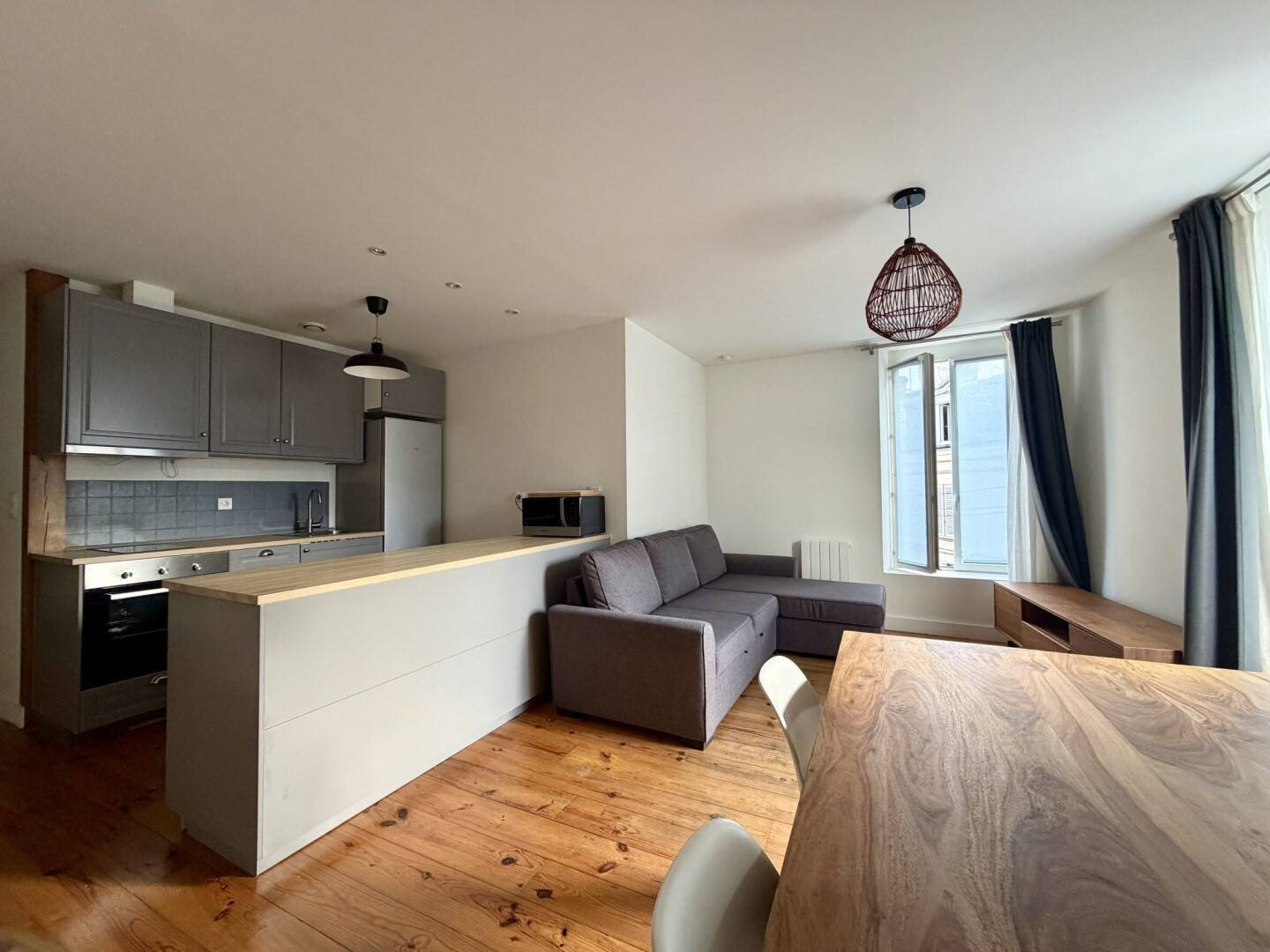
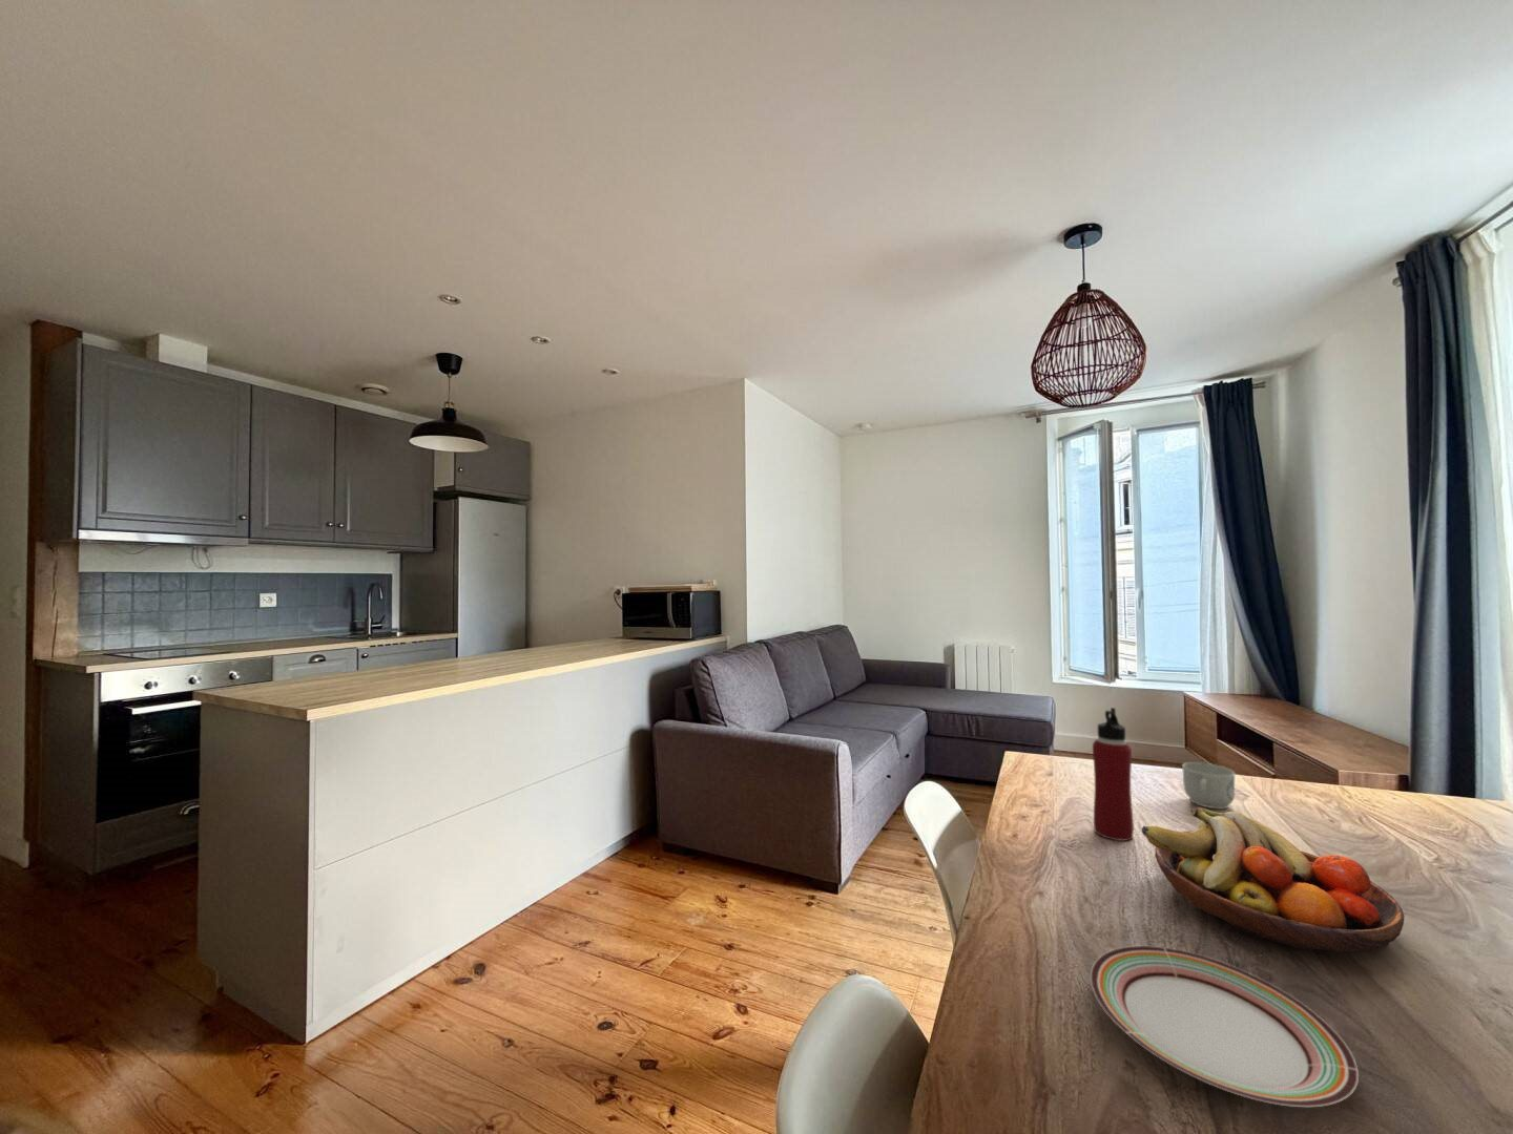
+ water bottle (1112, 771)
+ plate (1209, 1021)
+ fruit bowl (1264, 866)
+ mug (1207, 786)
